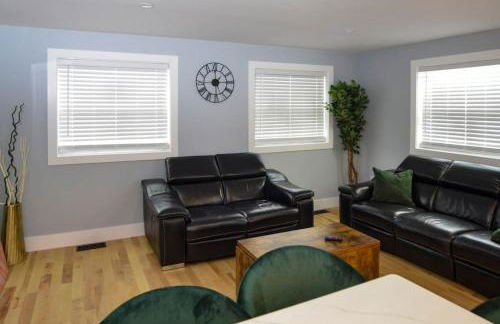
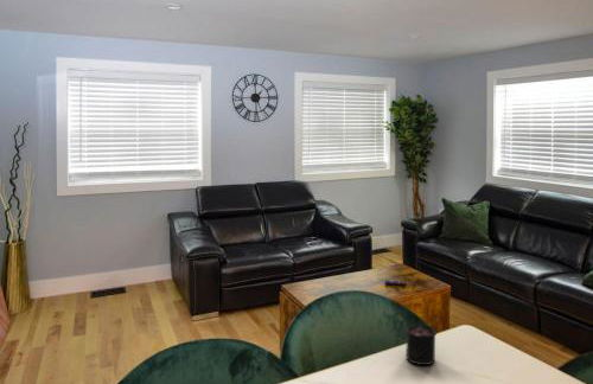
+ candle (420, 338)
